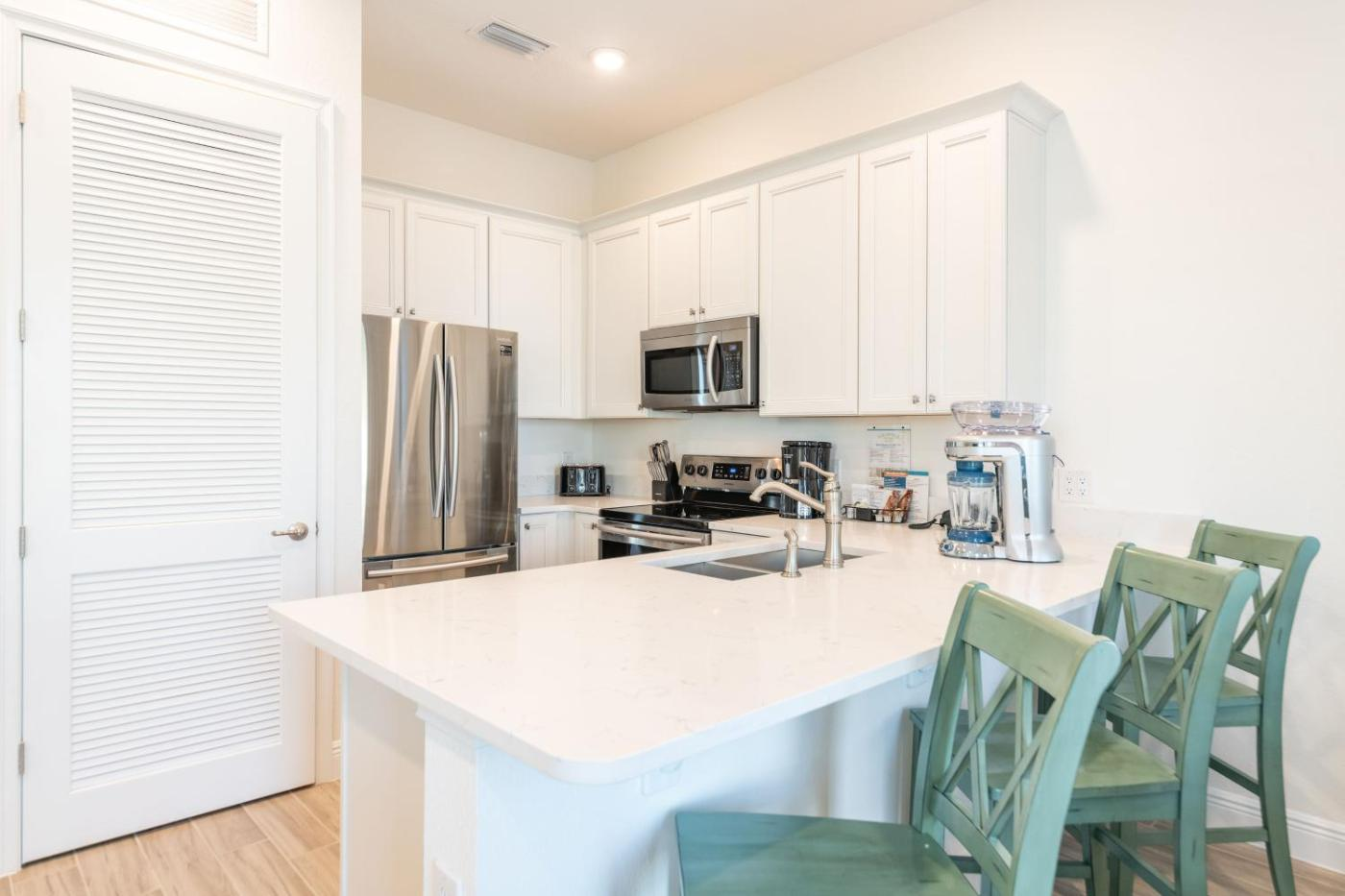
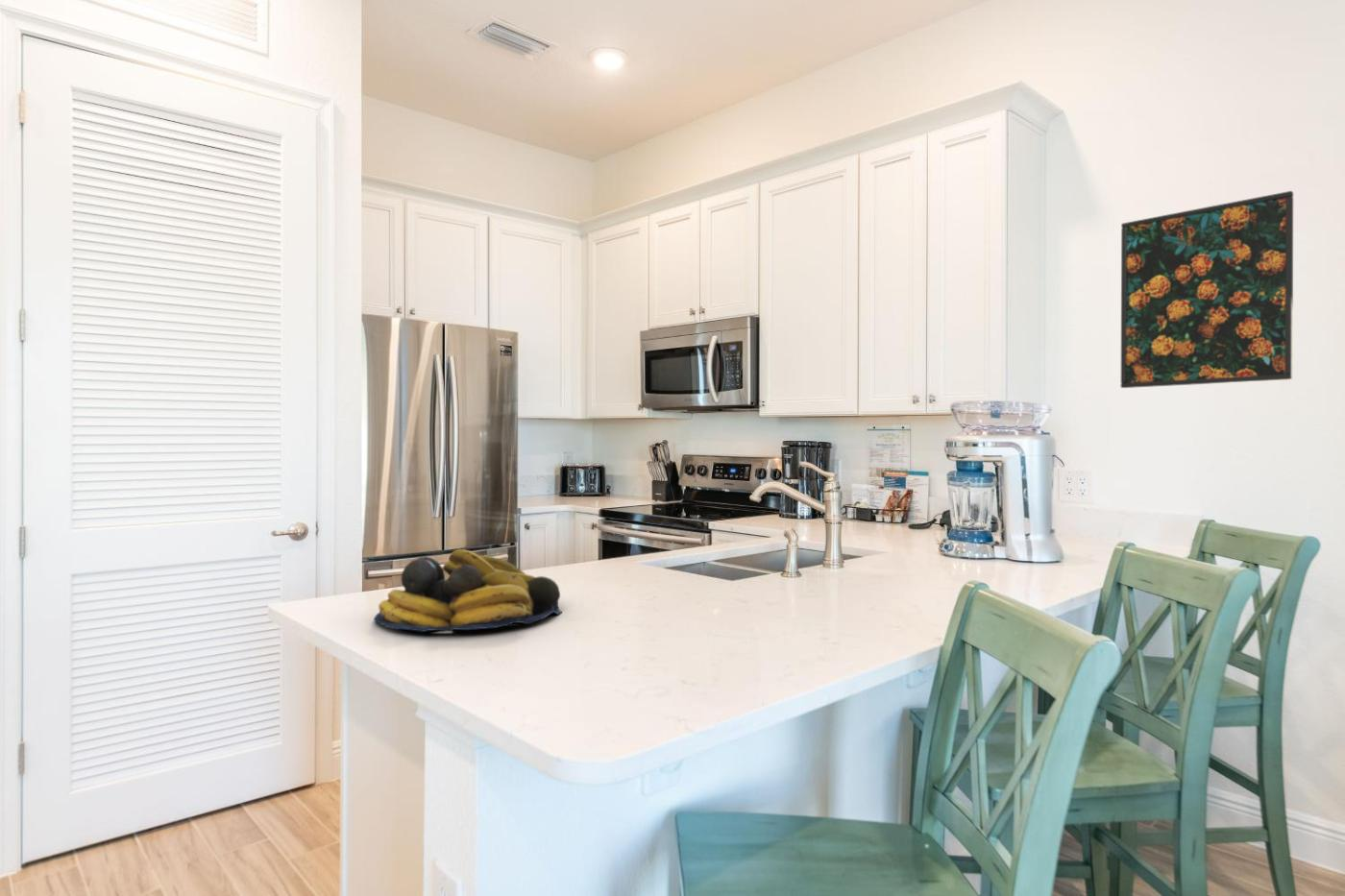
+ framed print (1201, 296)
+ fruit bowl (468, 583)
